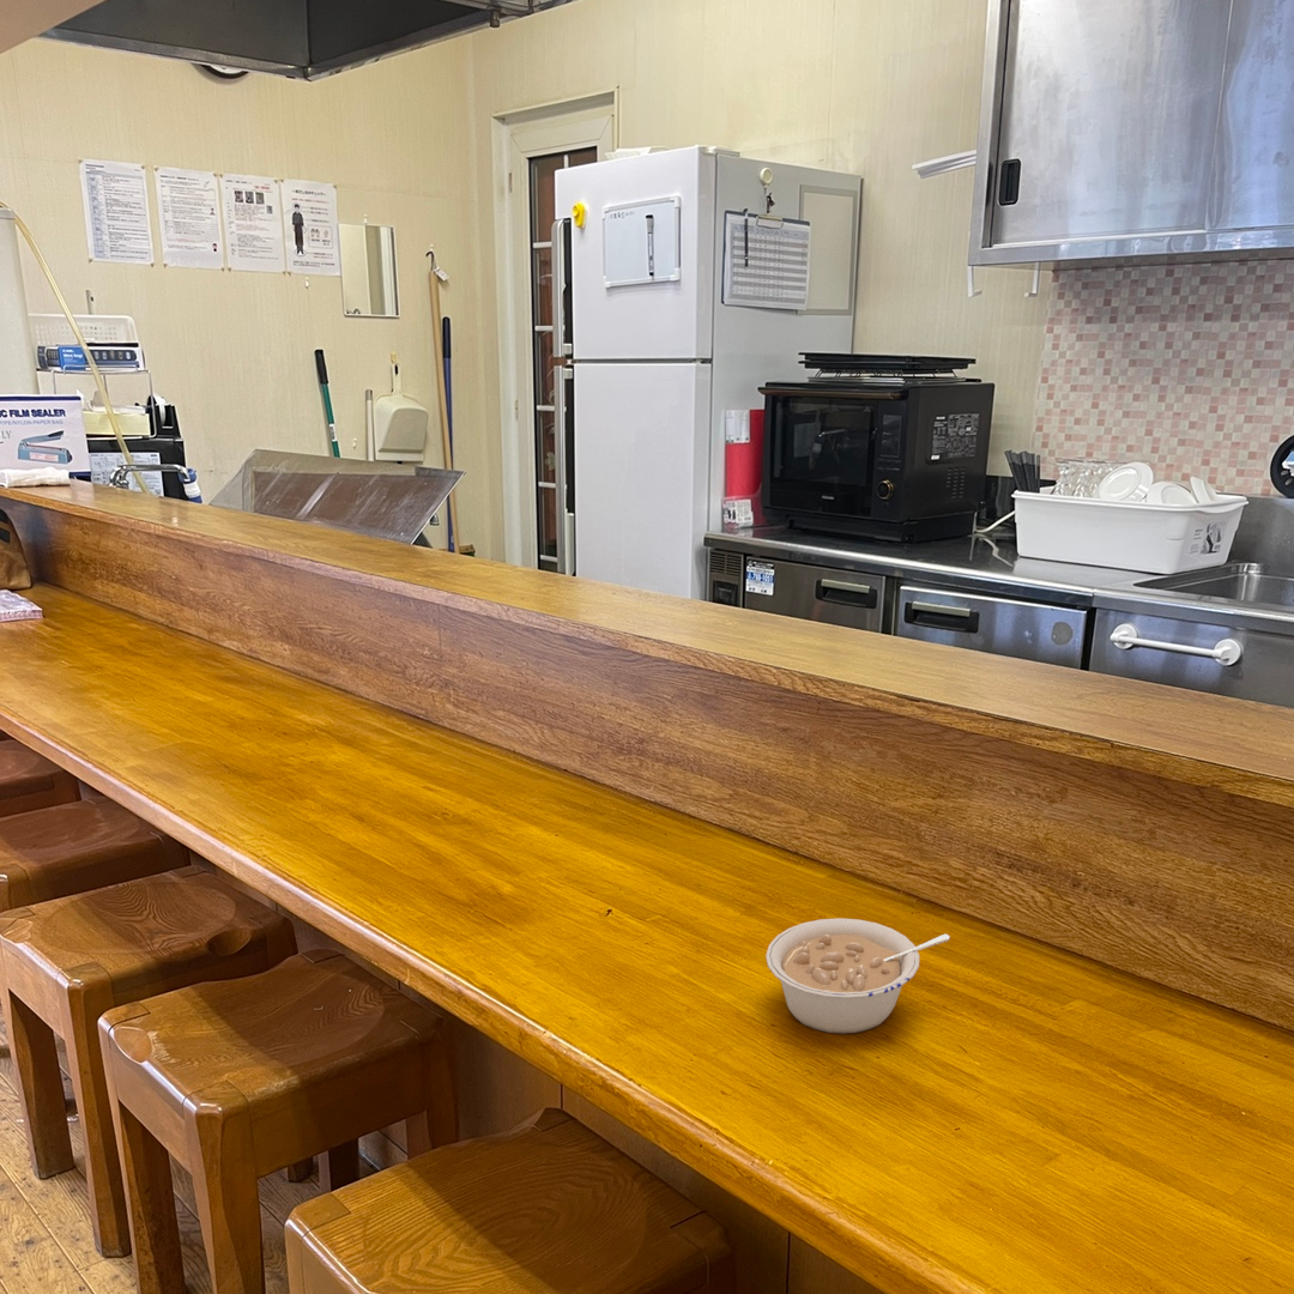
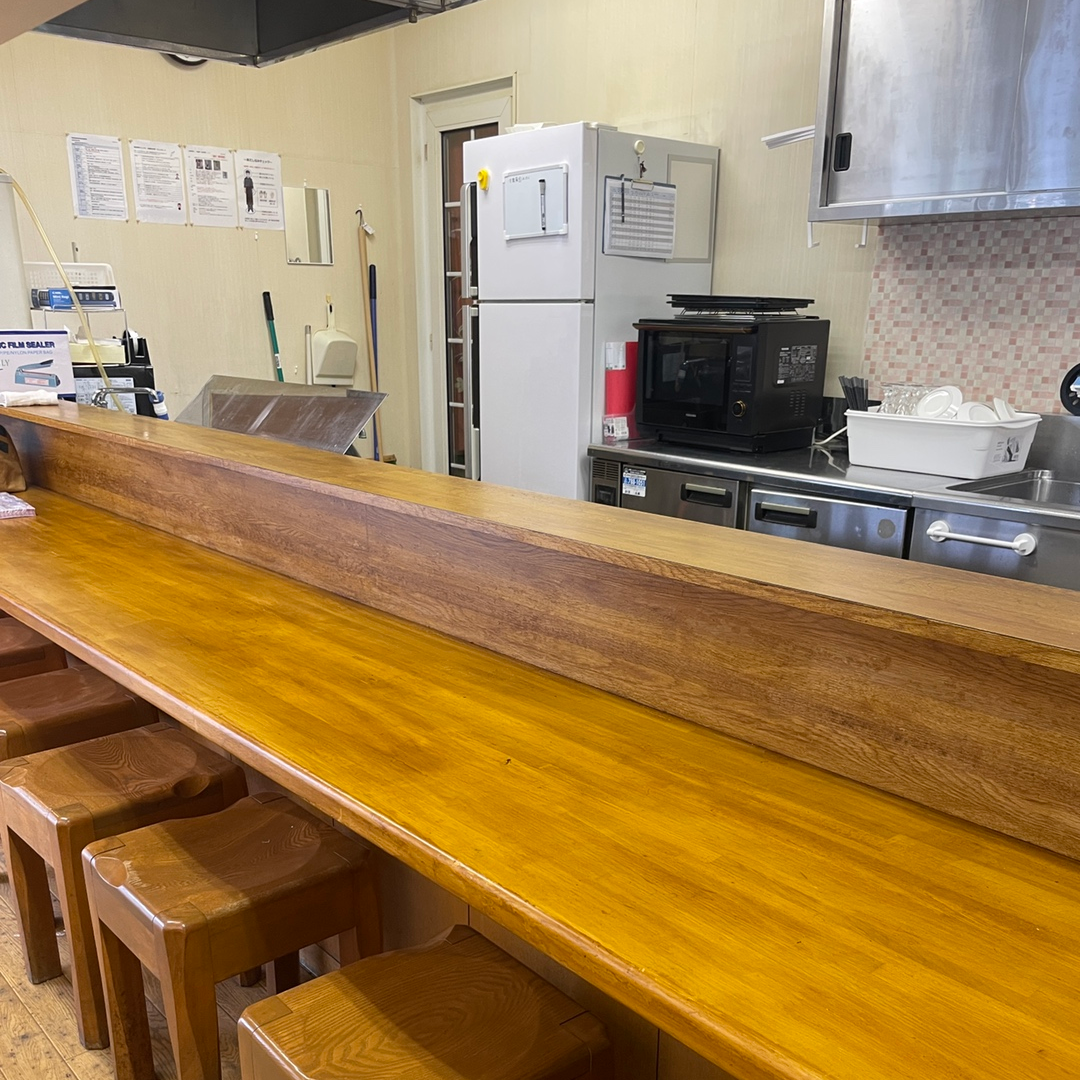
- legume (845, 972)
